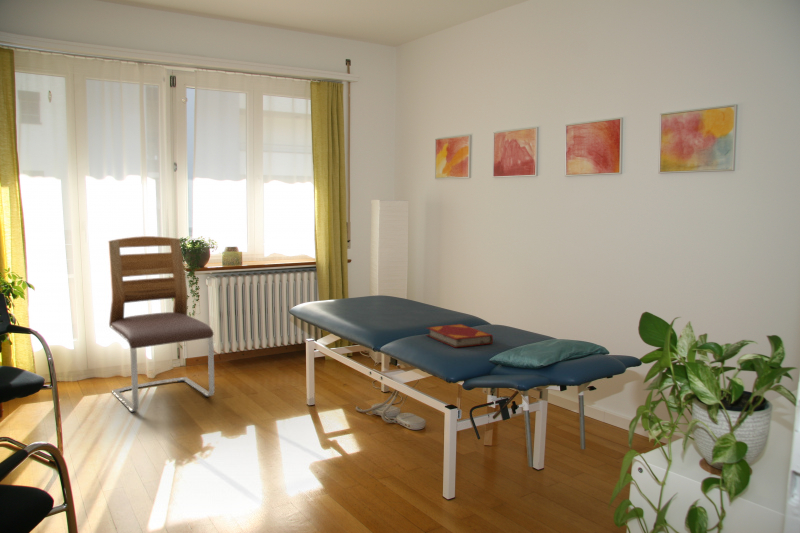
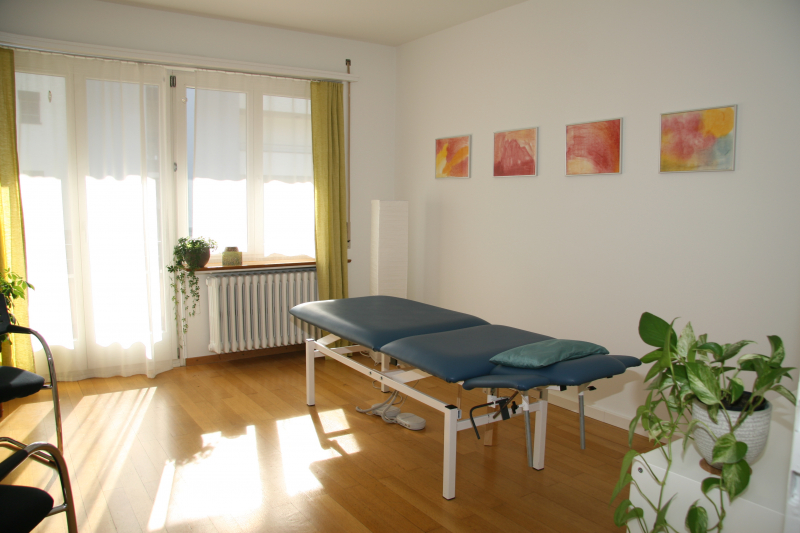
- chair (159, 317)
- hardback book (458, 335)
